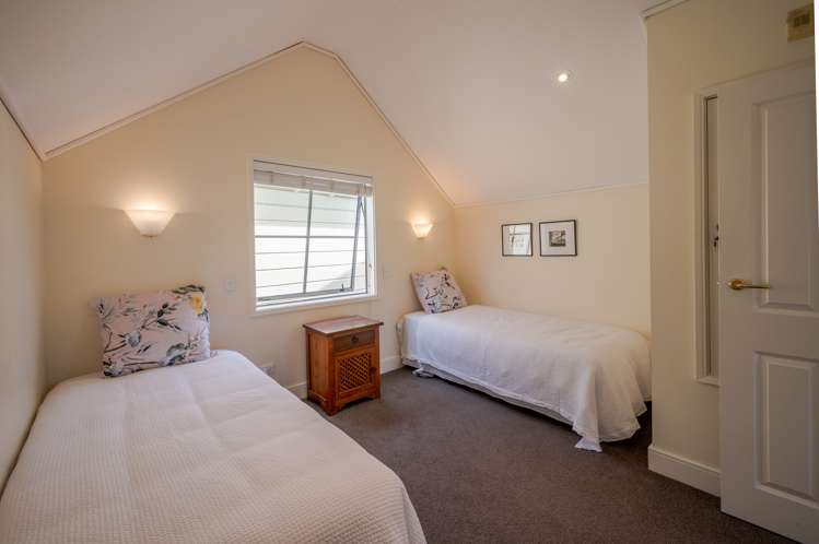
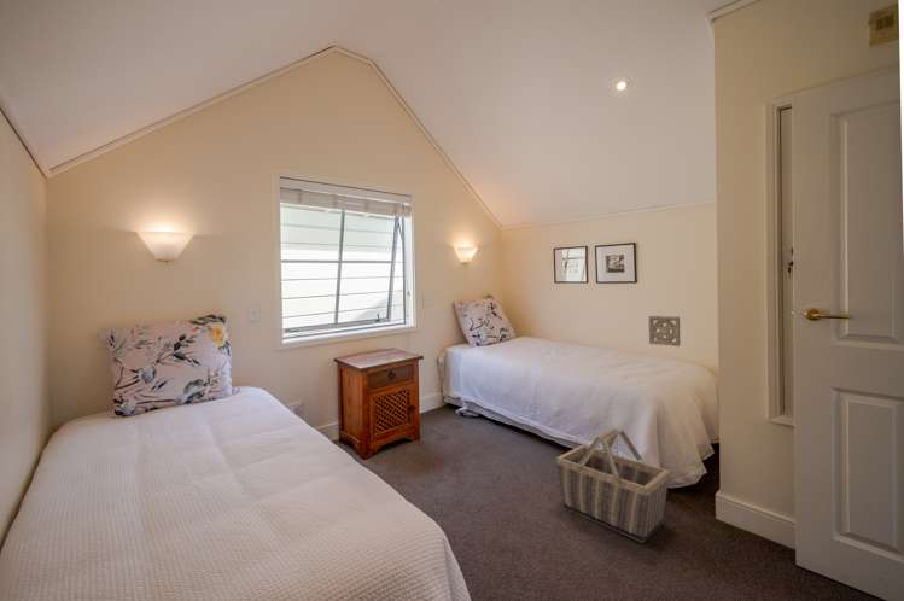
+ wall ornament (664, 329)
+ basket (611, 473)
